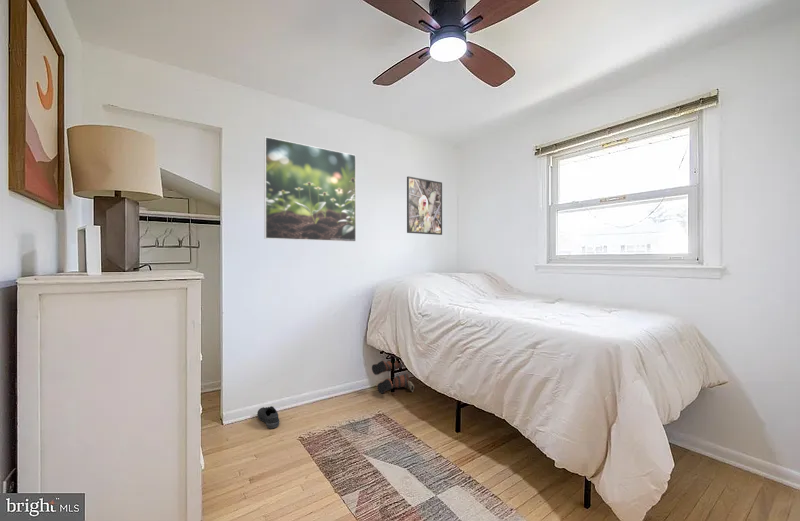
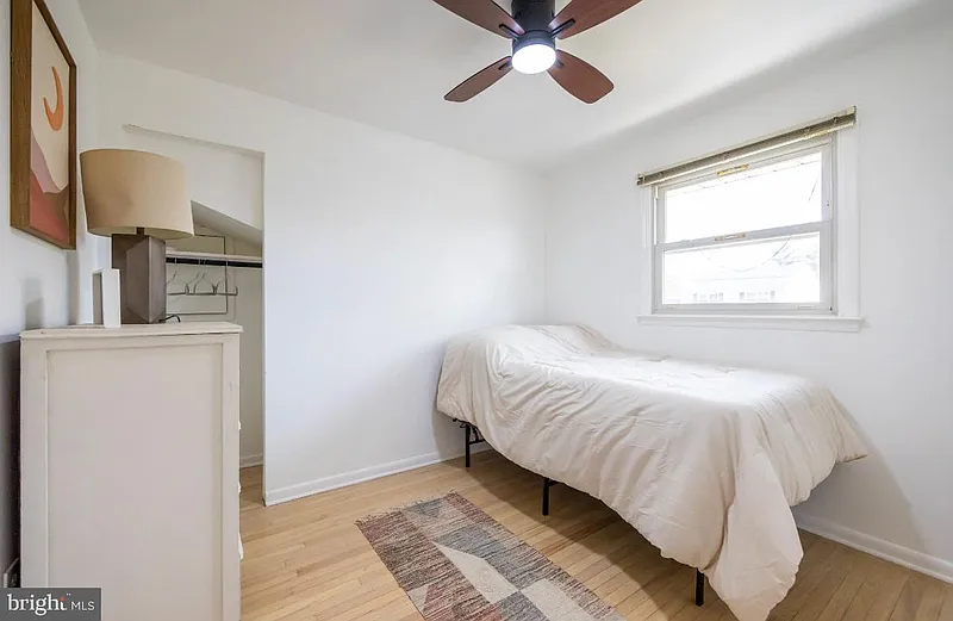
- shoe (268, 413)
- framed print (425, 206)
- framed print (313, 193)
- boots (396, 376)
